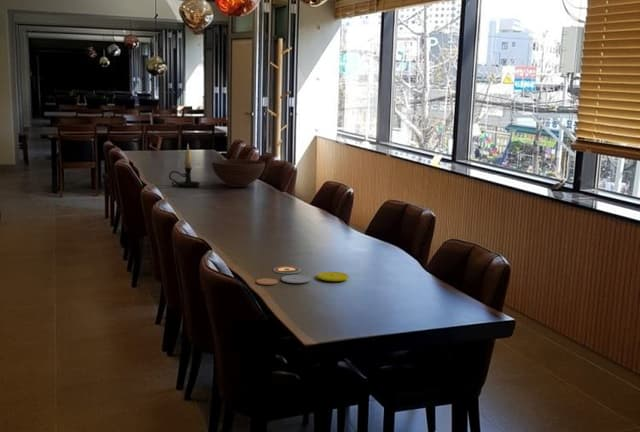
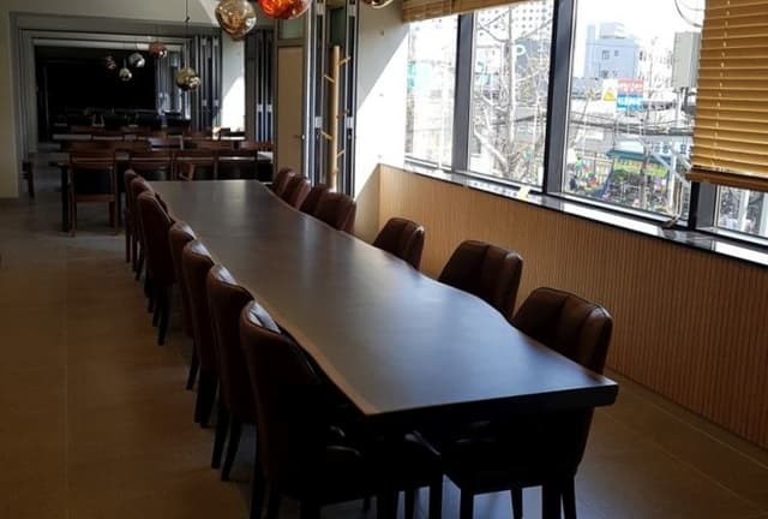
- candle holder (185, 164)
- fruit bowl (238, 174)
- plate (297, 272)
